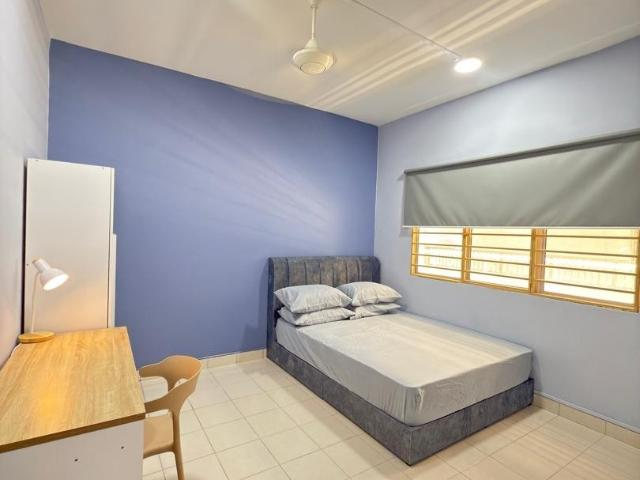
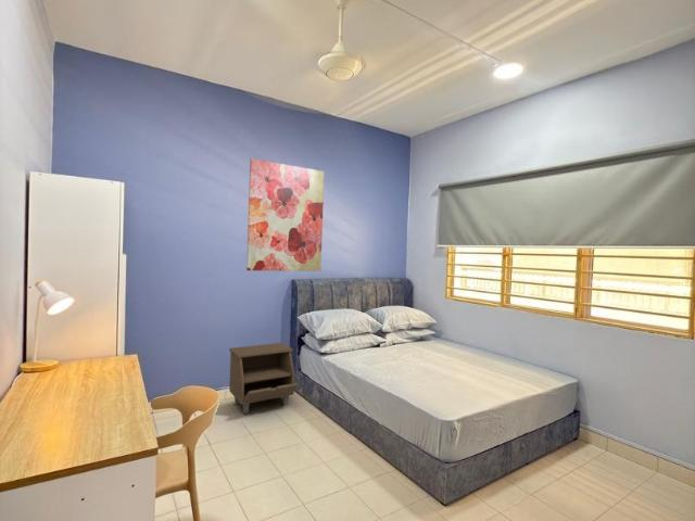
+ nightstand (264, 378)
+ wall art (287, 218)
